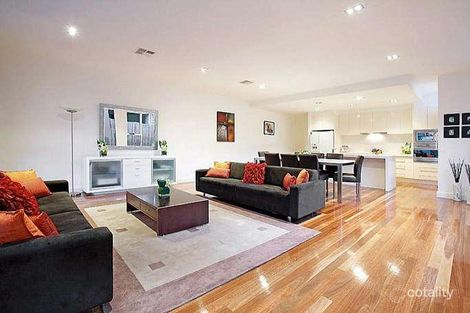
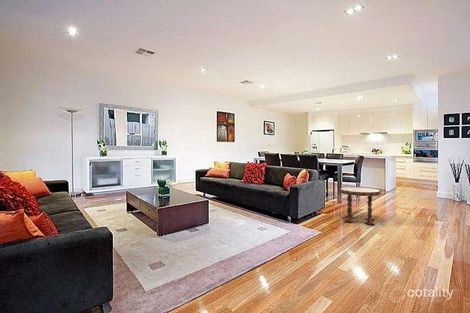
+ side table (351, 204)
